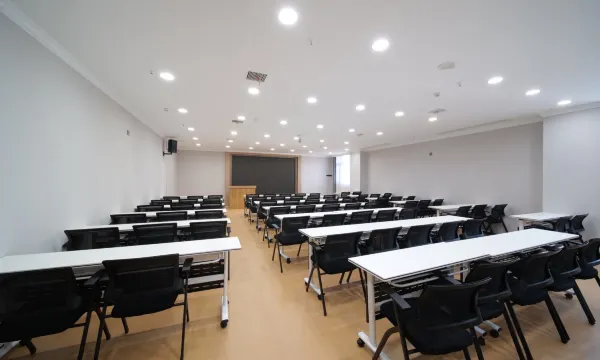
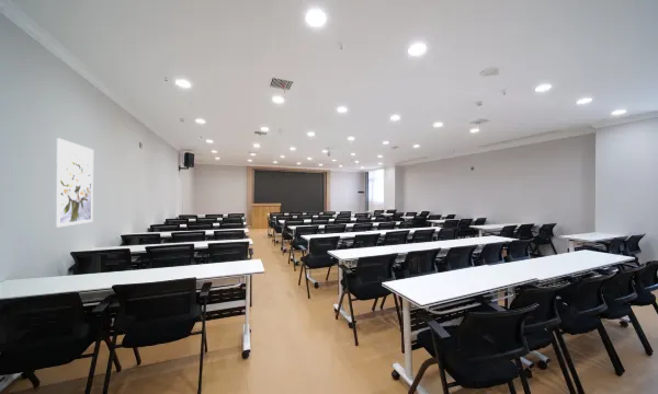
+ wall art (76, 184)
